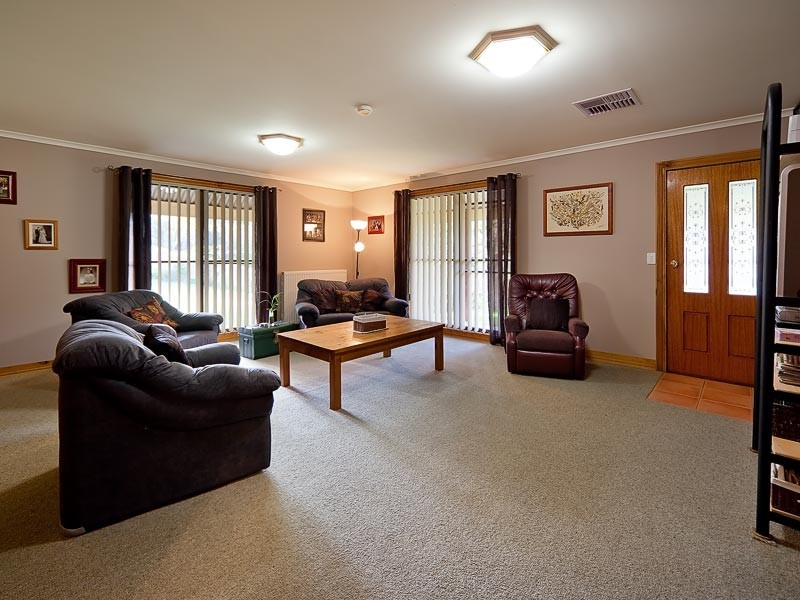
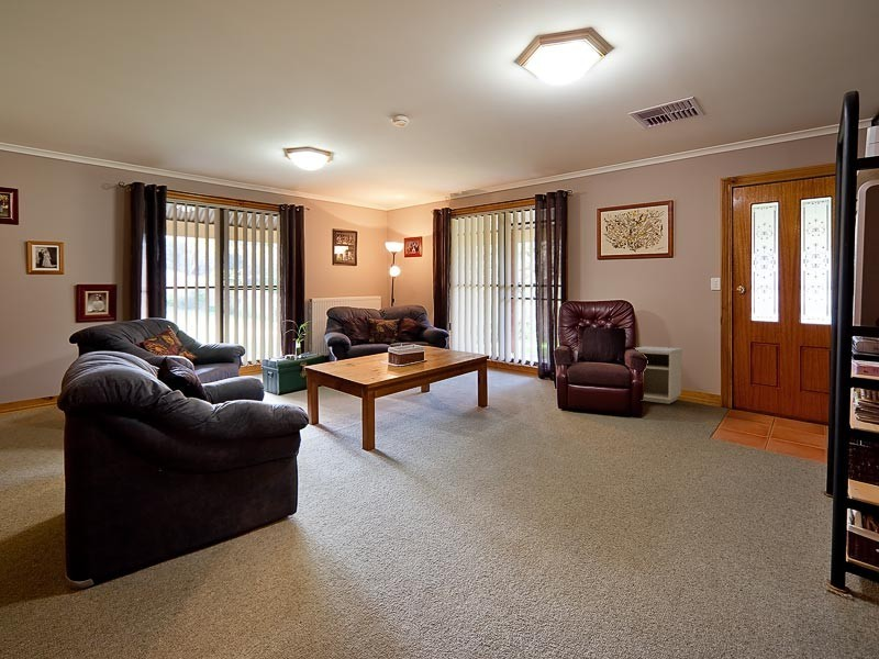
+ nightstand (656, 373)
